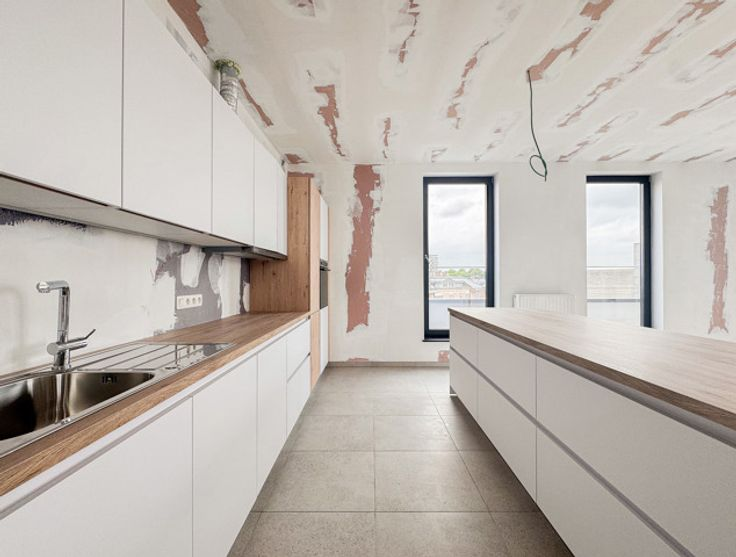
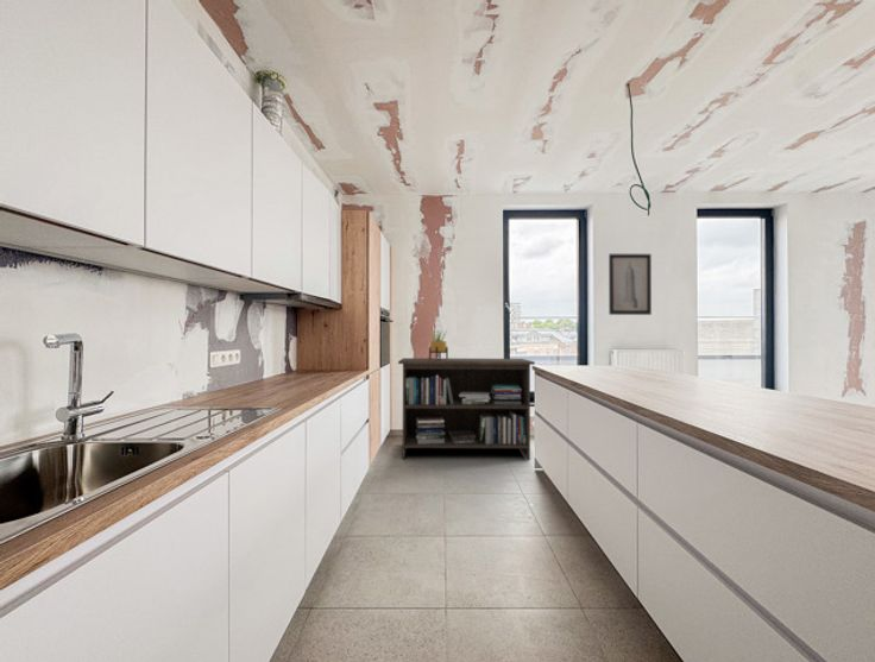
+ potted plant (438, 343)
+ wall art (630, 284)
+ storage cabinet (464, 405)
